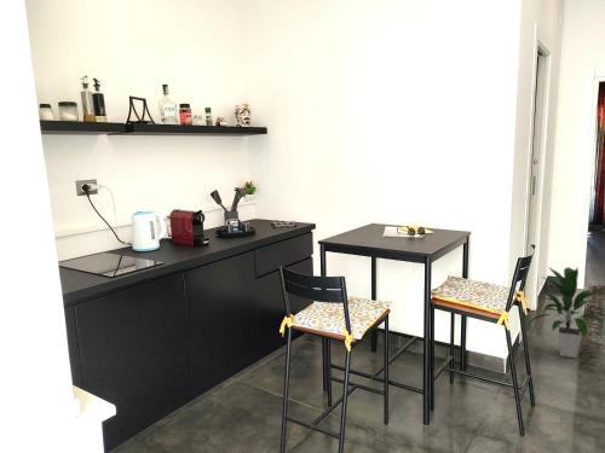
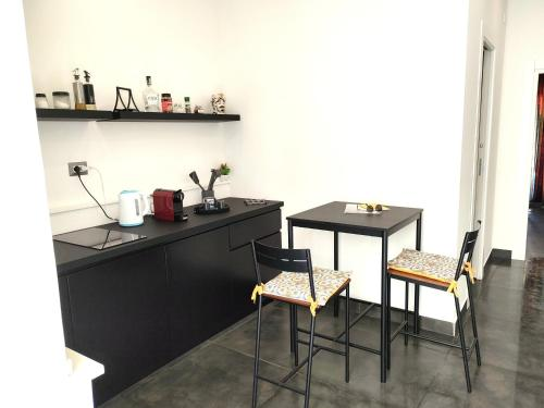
- indoor plant (566, 308)
